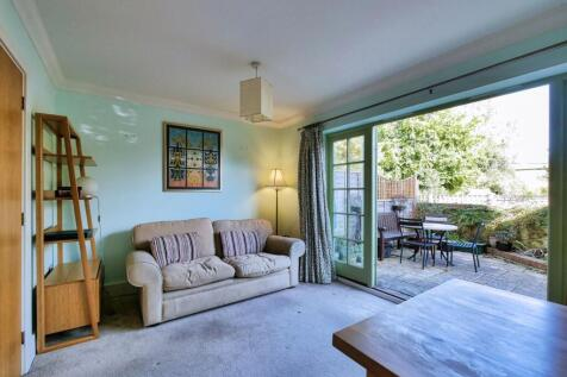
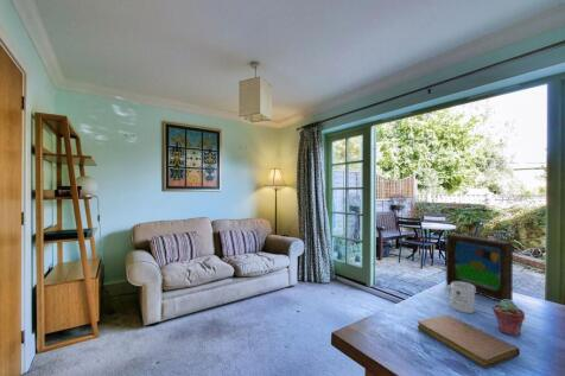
+ mug (458, 295)
+ notebook (463, 337)
+ potted succulent (508, 316)
+ picture frame (476, 265)
